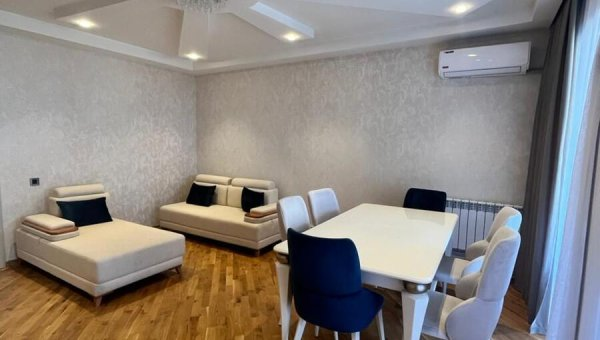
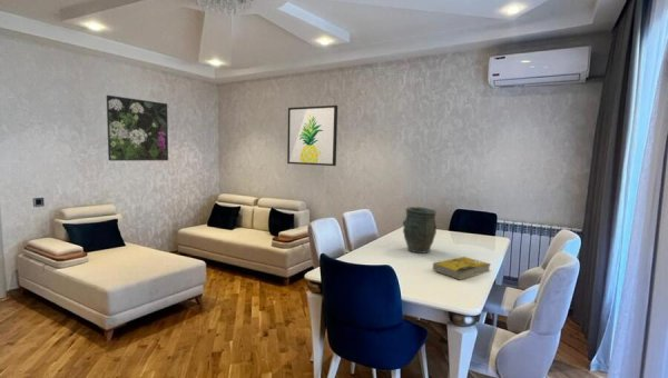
+ vase (419, 229)
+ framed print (139, 130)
+ book (461, 266)
+ wall art (311, 136)
